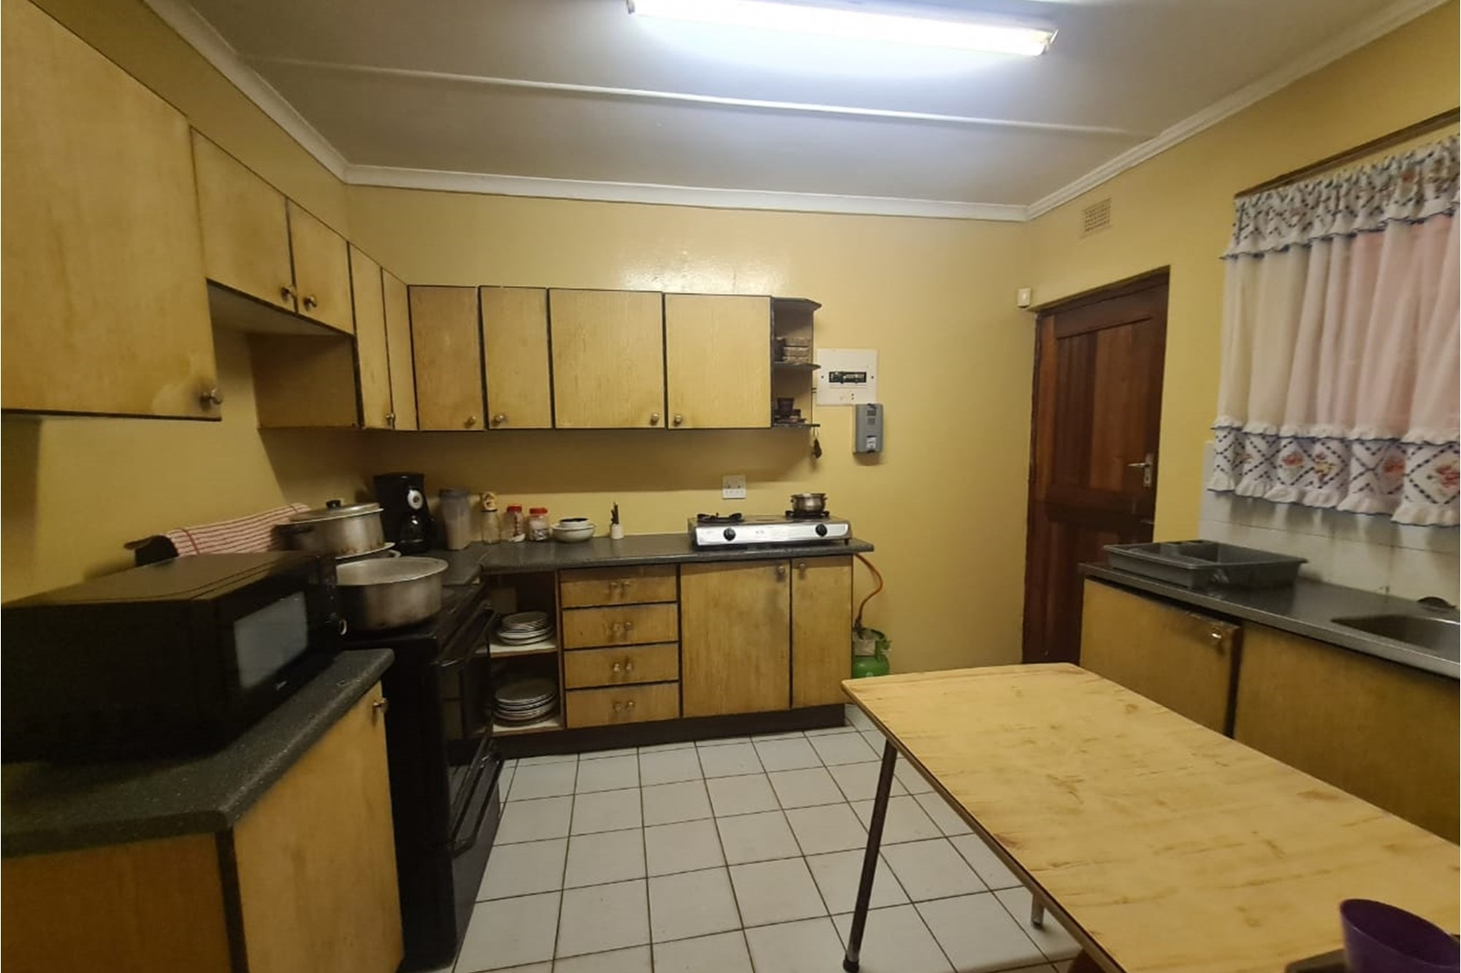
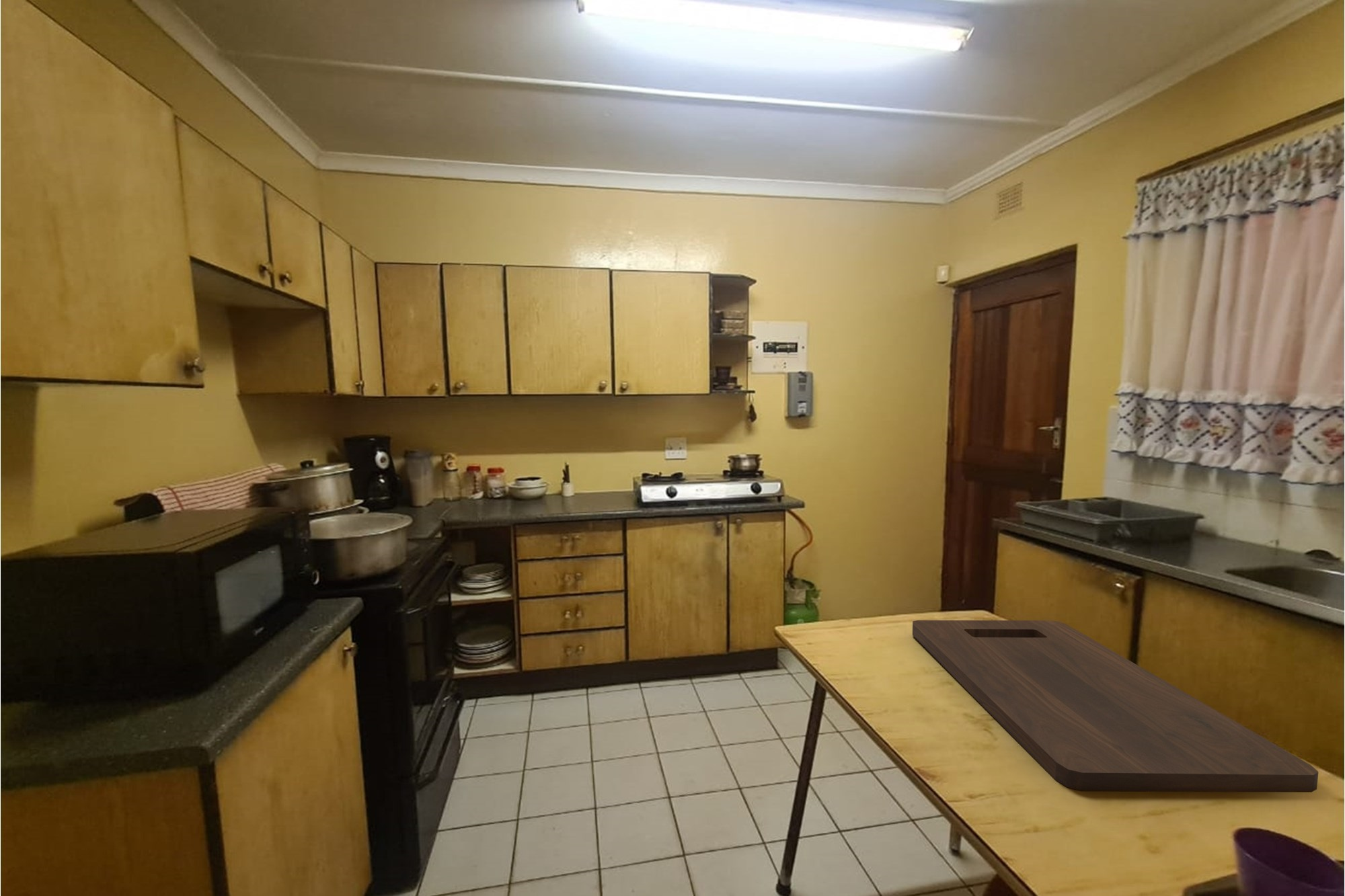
+ cutting board (1062, 684)
